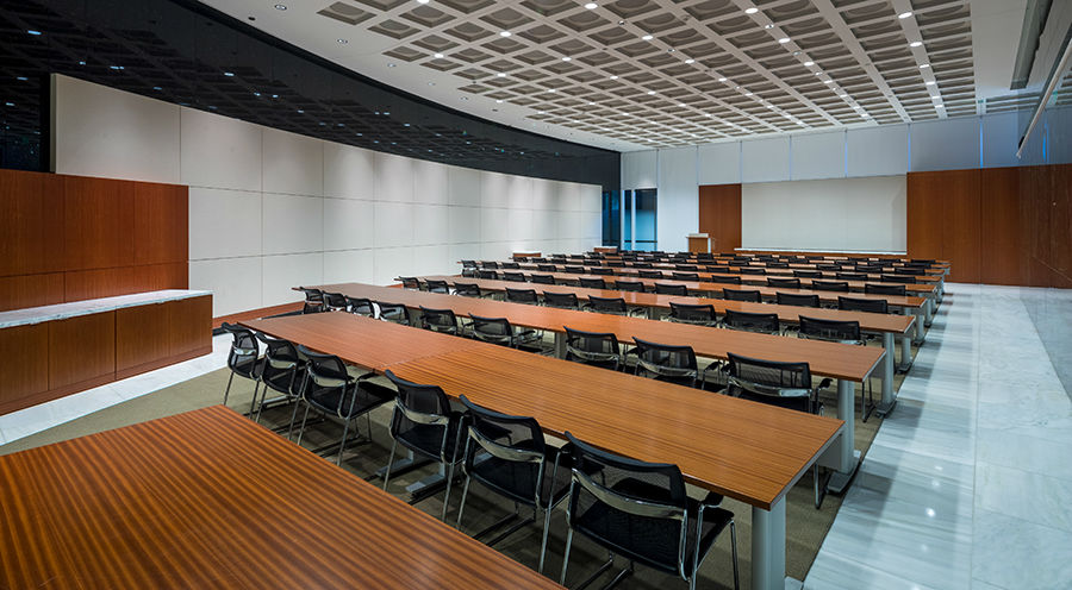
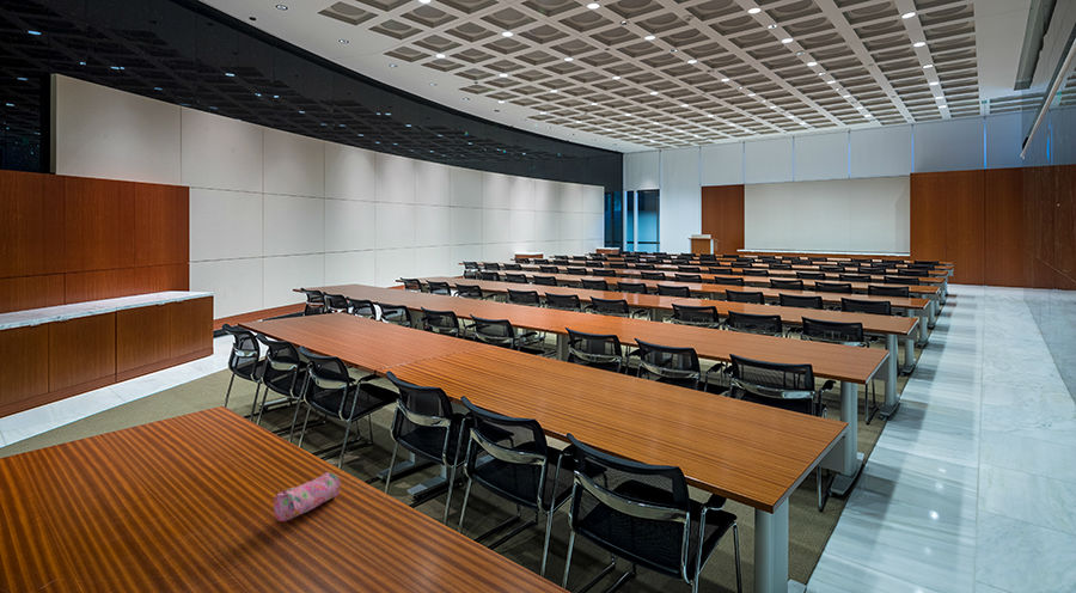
+ pencil case (307, 495)
